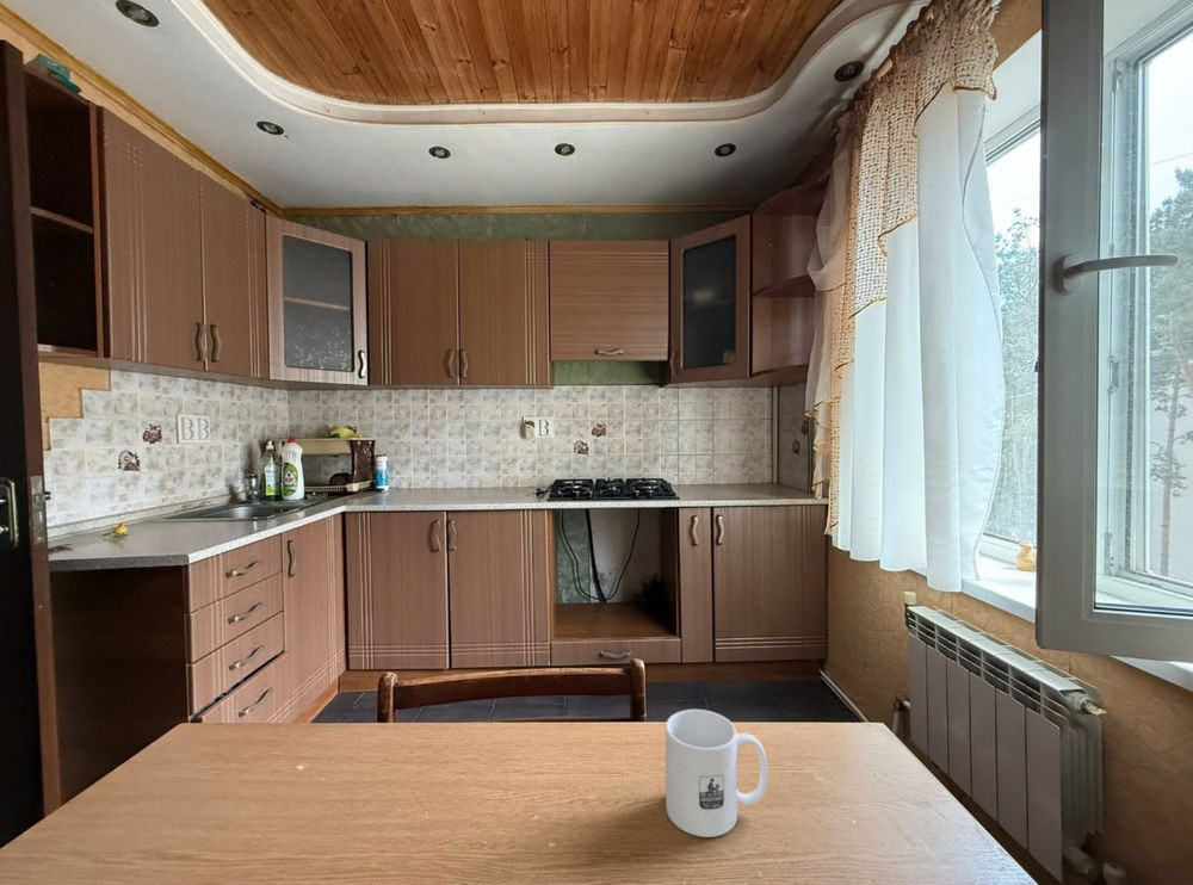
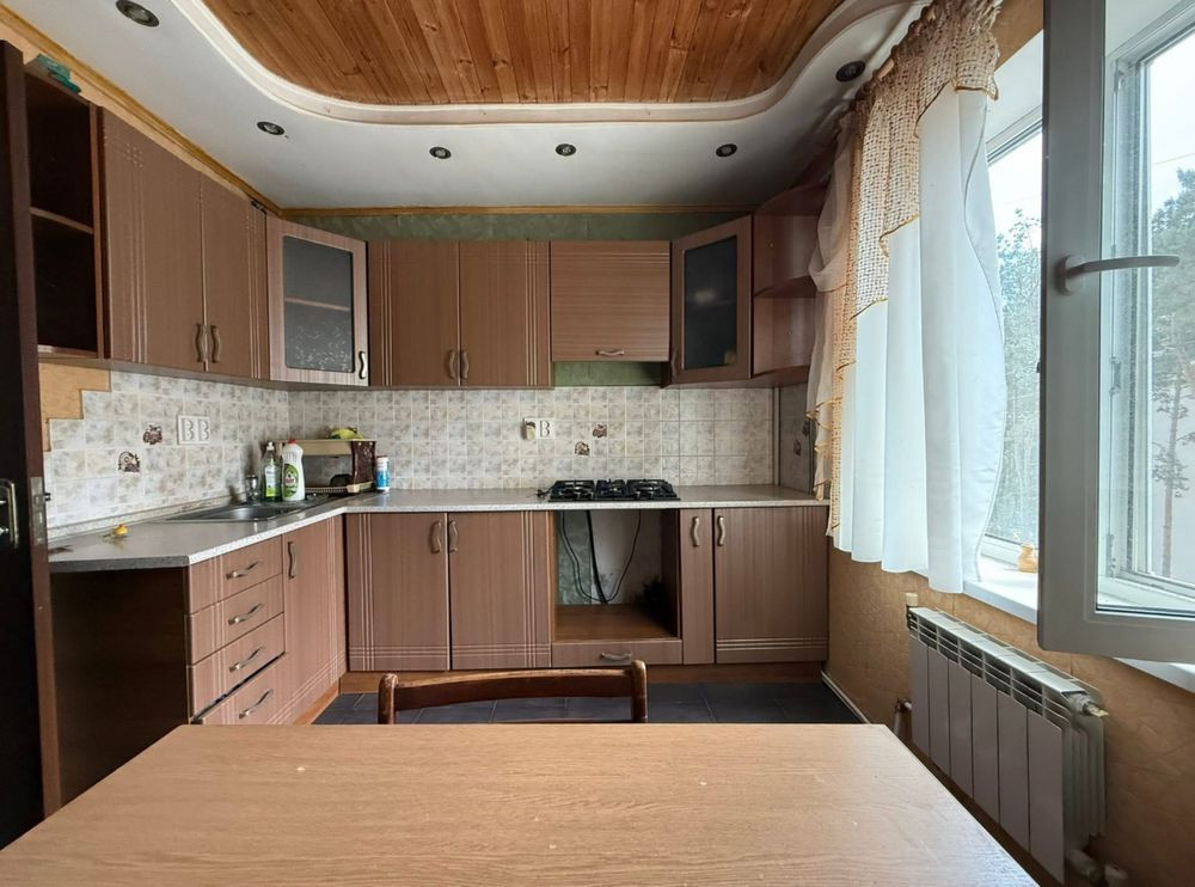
- mug (716, 768)
